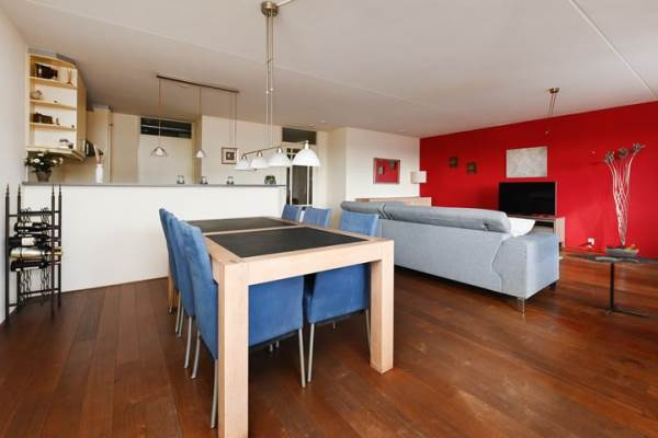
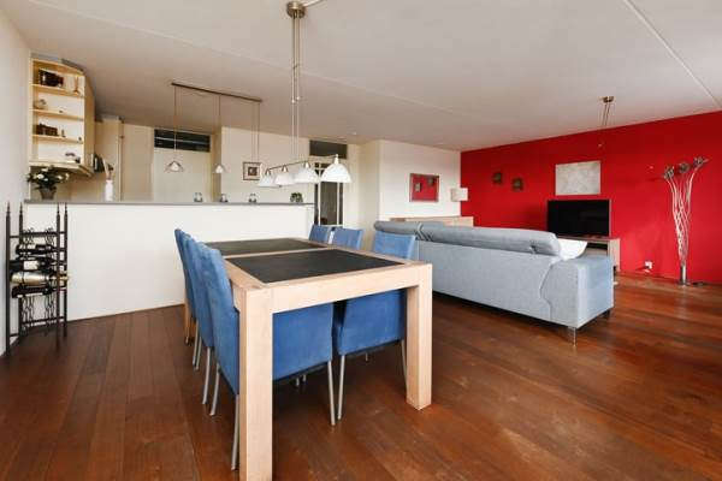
- kitchen table (613, 277)
